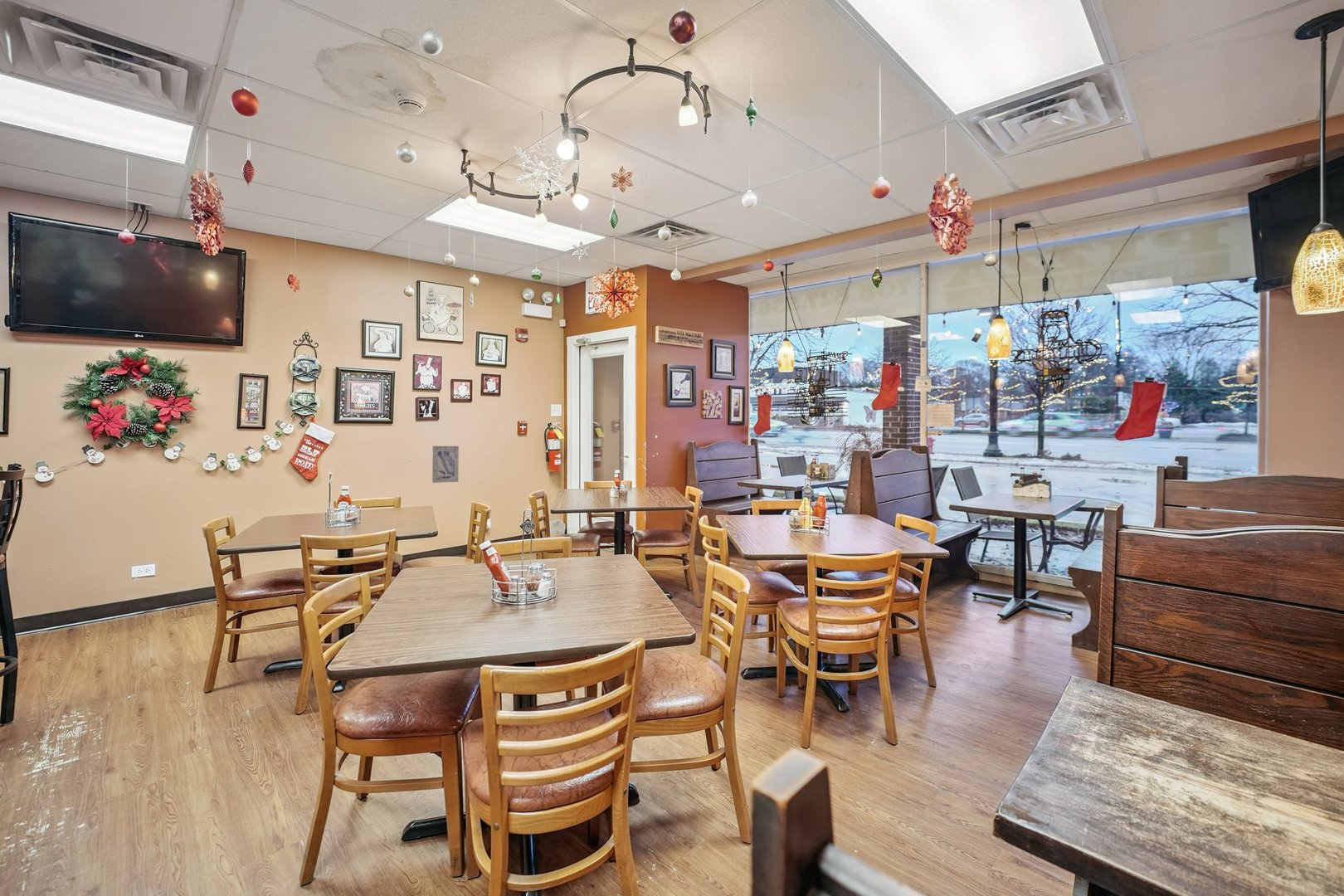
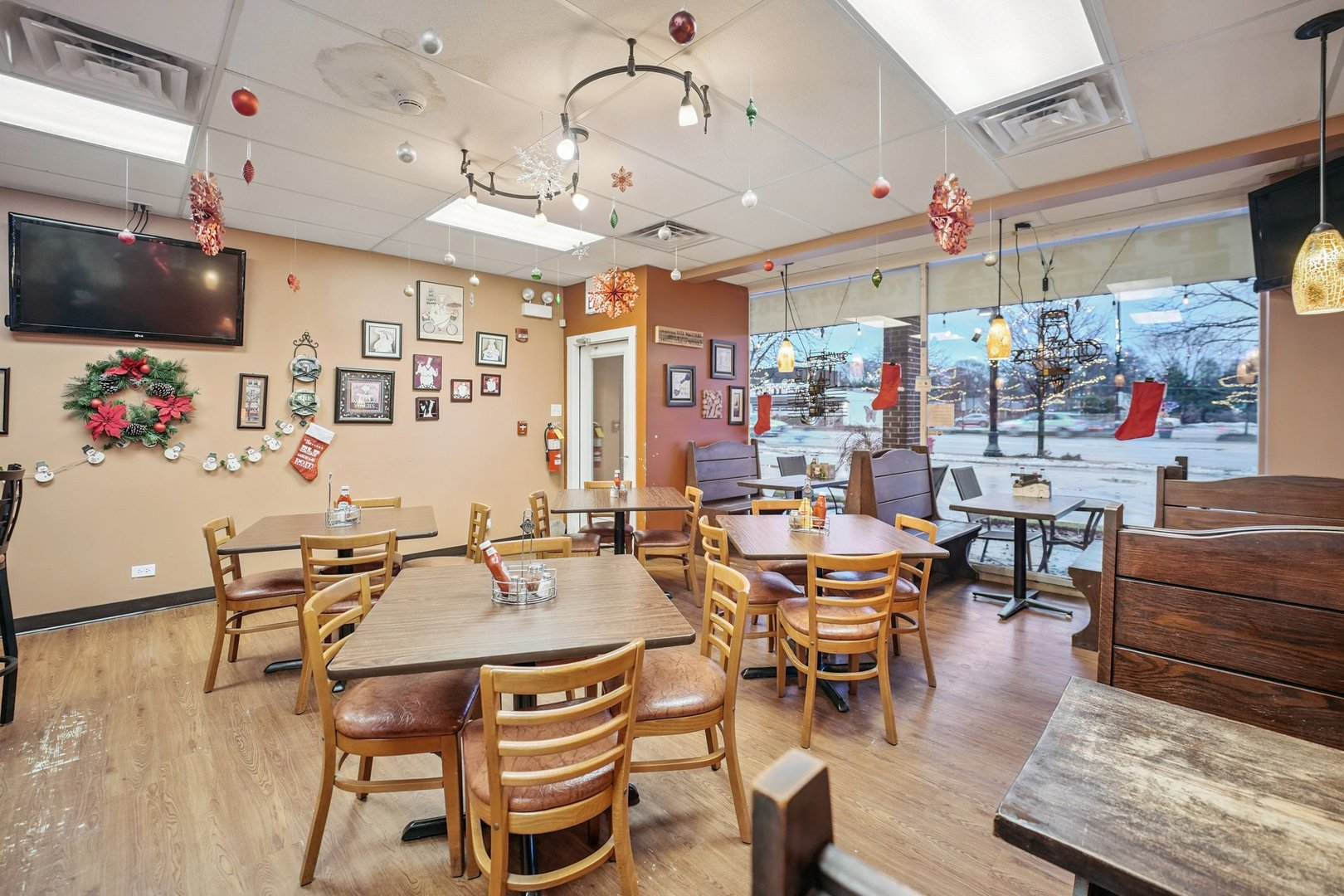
- wall art (446, 464)
